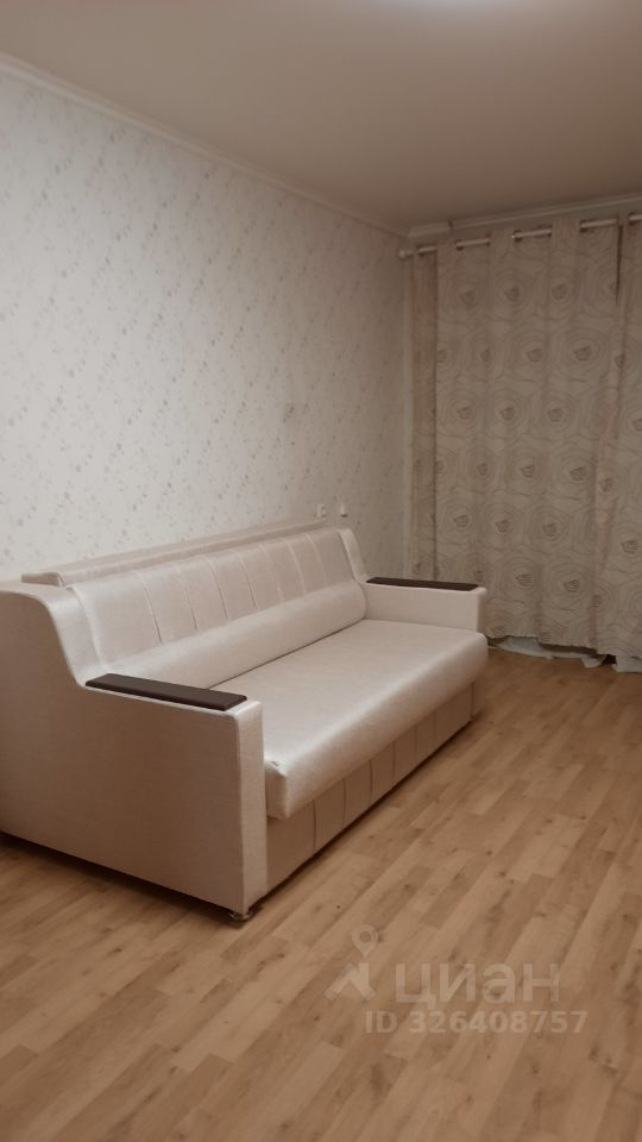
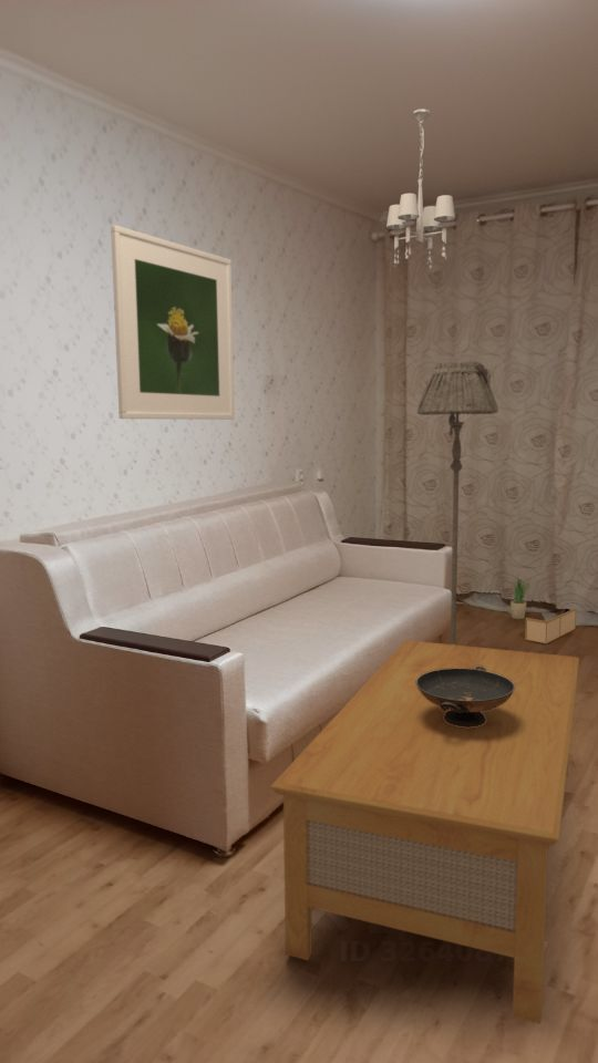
+ potted plant (519, 596)
+ decorative bowl (464, 700)
+ coffee table (455, 777)
+ floor lamp (454, 539)
+ chandelier (420, 188)
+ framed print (179, 332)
+ cardboard box (550, 623)
